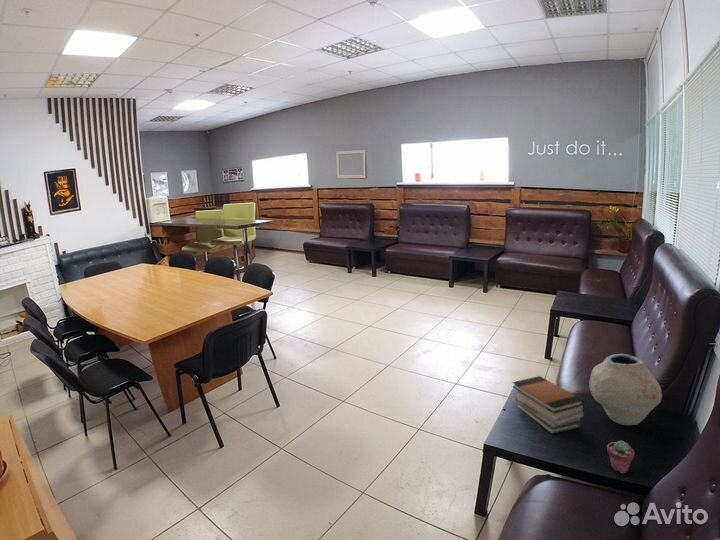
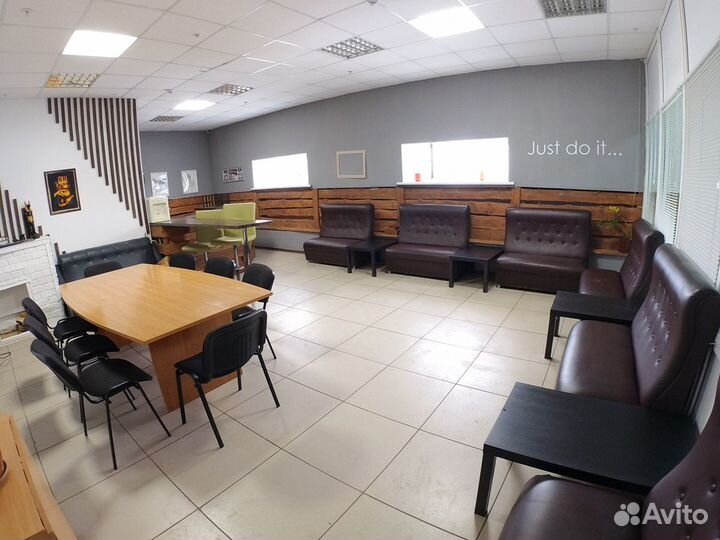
- book stack (546, 403)
- potted succulent (620, 454)
- vase (624, 389)
